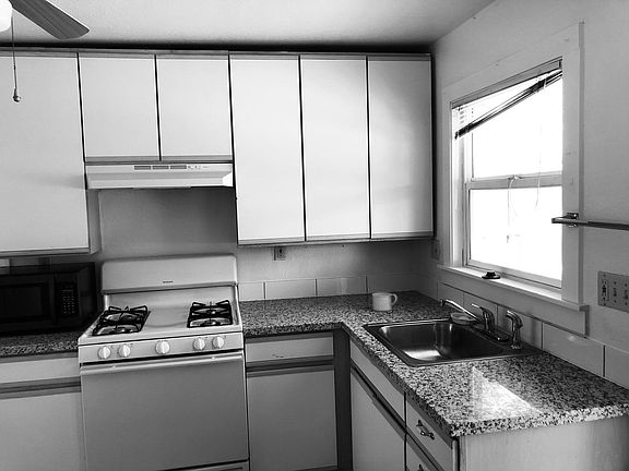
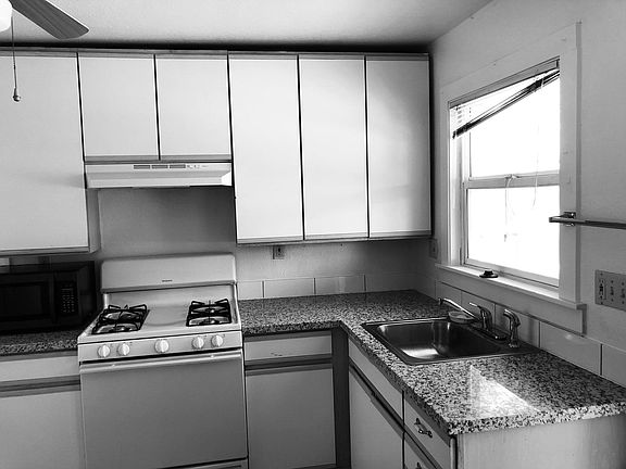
- mug (383, 301)
